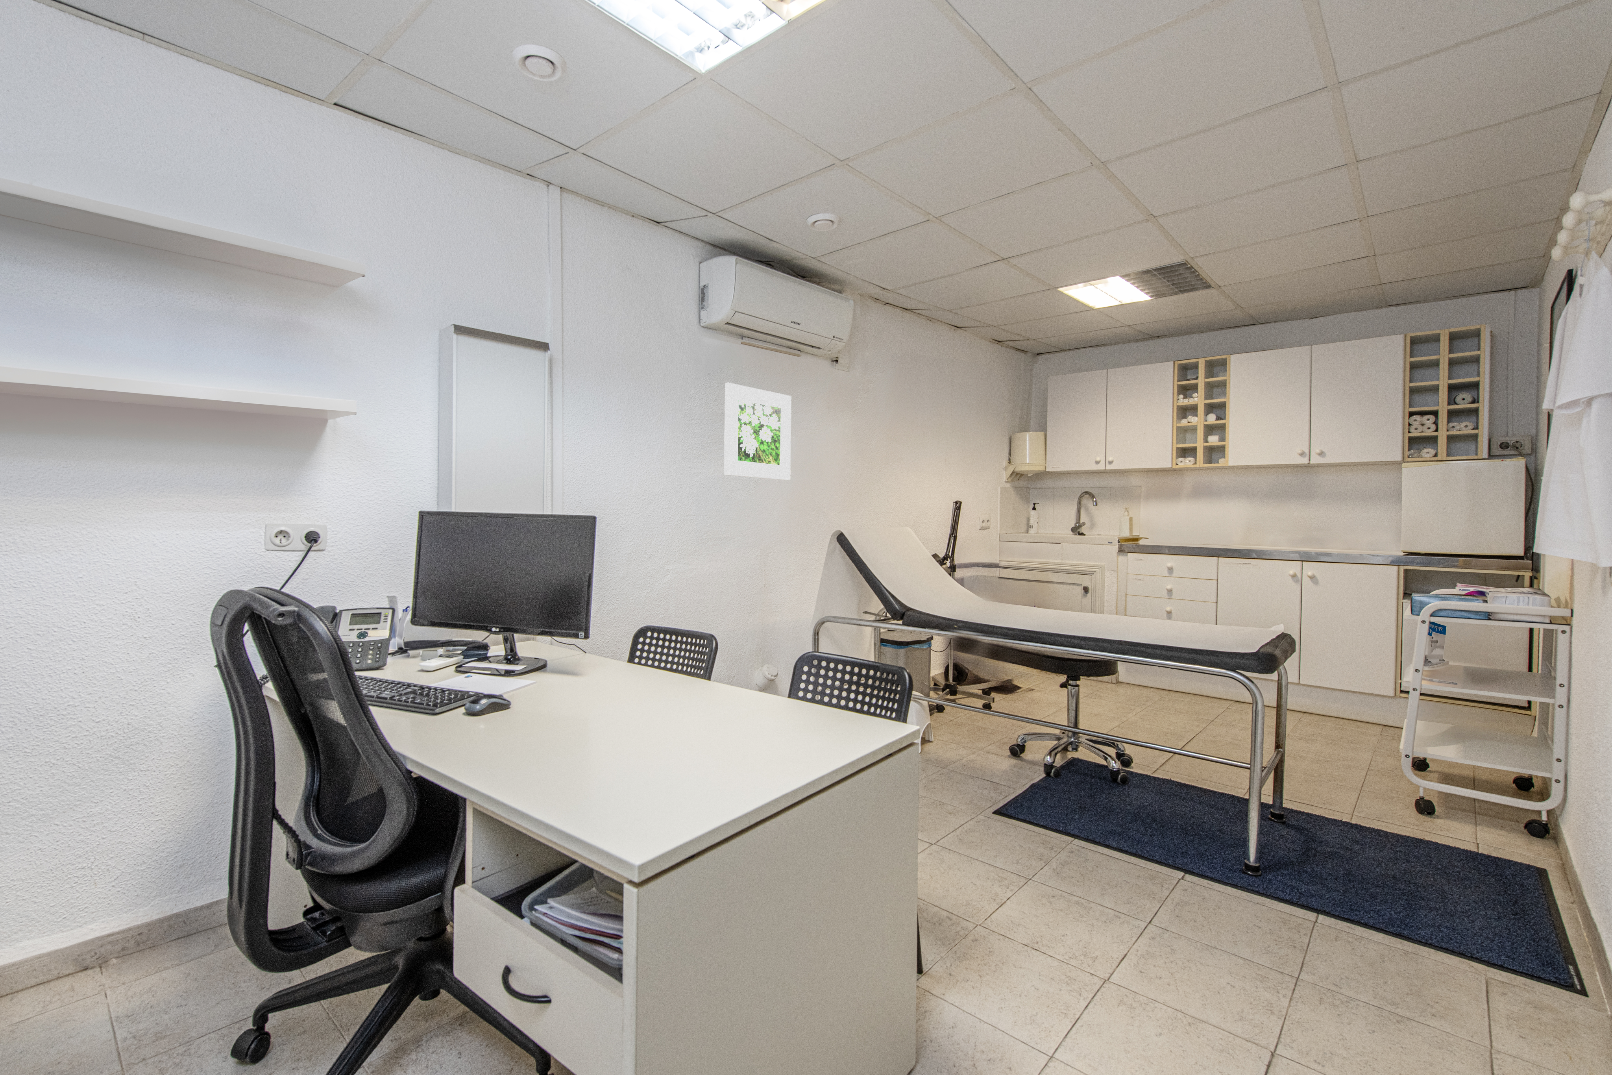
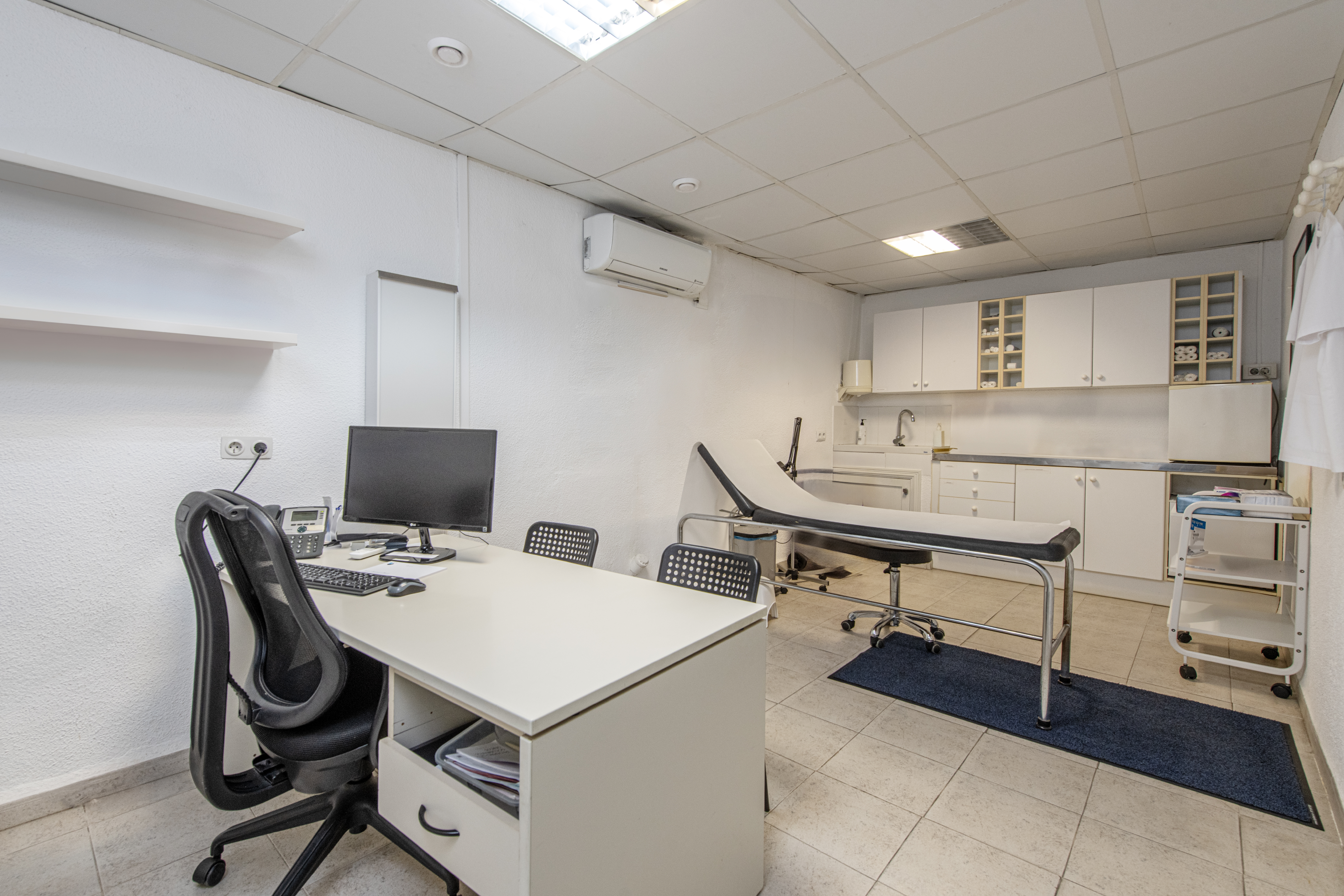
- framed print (759, 433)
